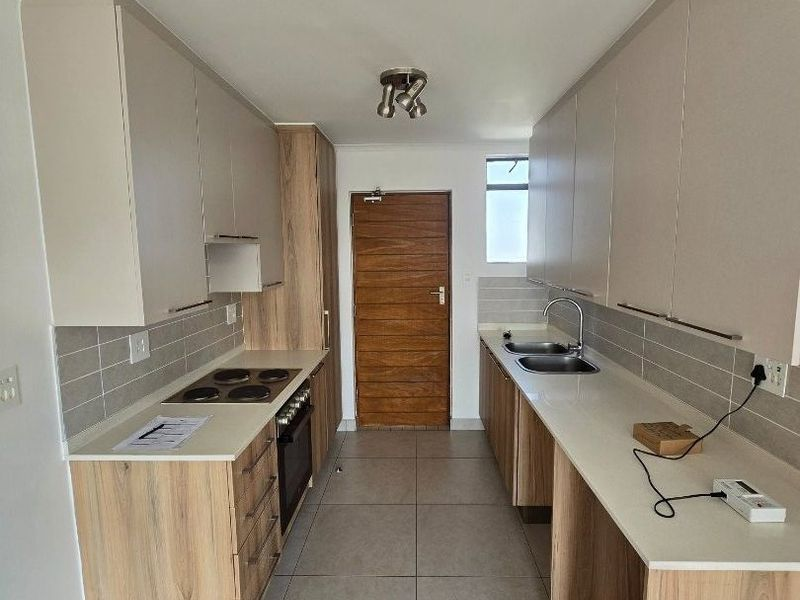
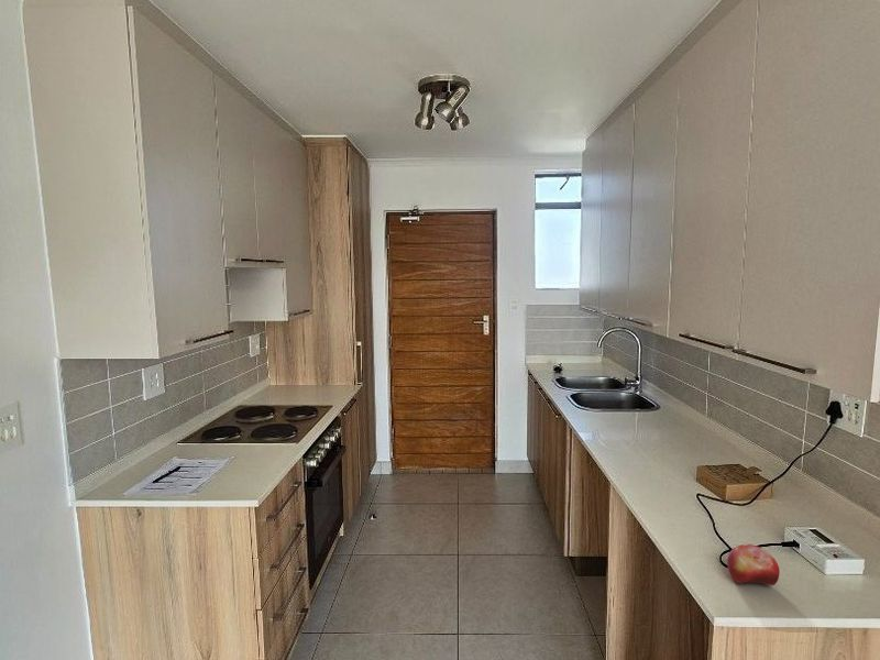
+ fruit (752, 564)
